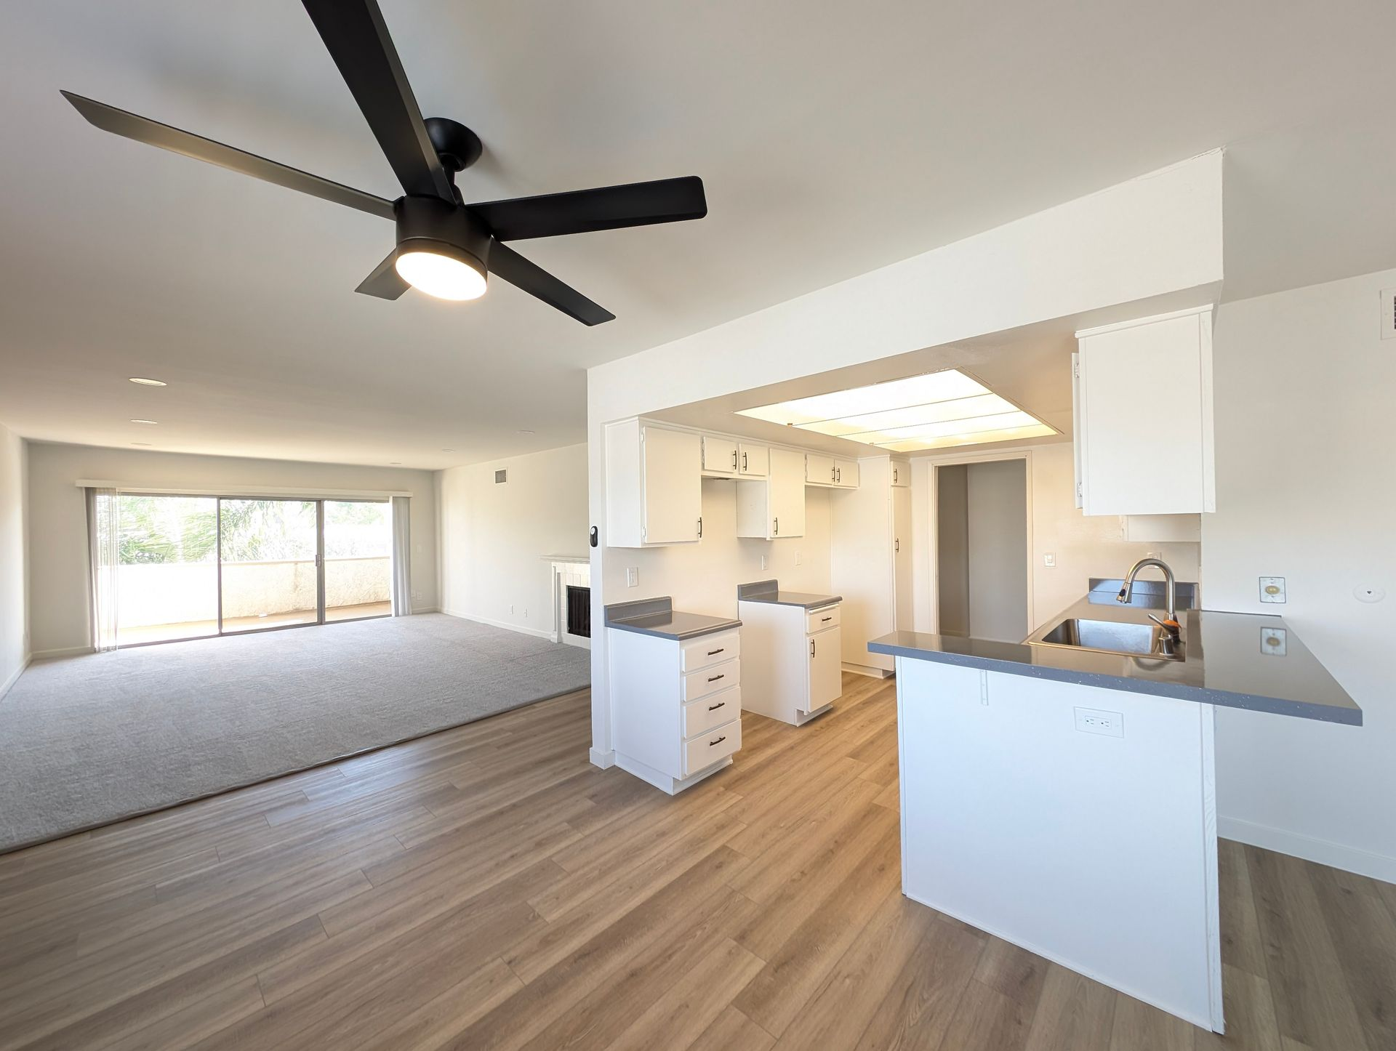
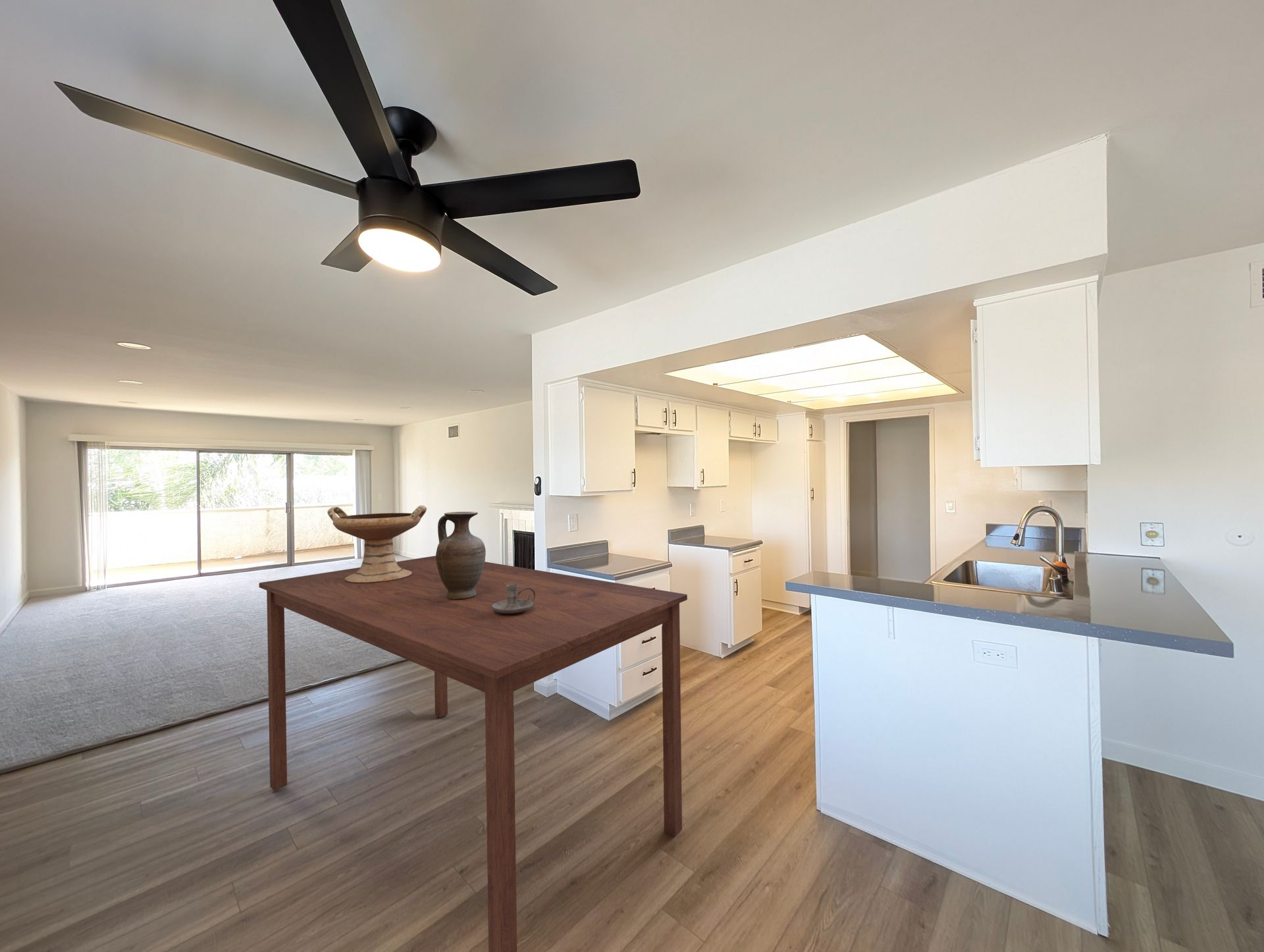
+ dining table (447, 698)
+ vase (460, 554)
+ candle holder (516, 596)
+ decorative bowl (379, 541)
